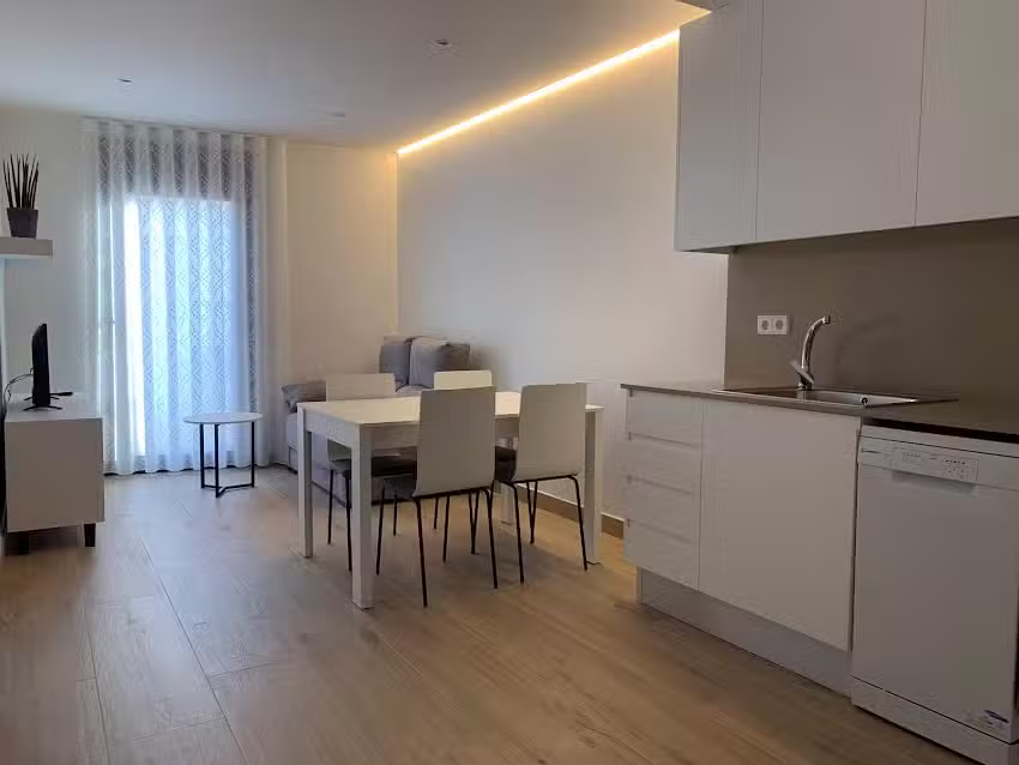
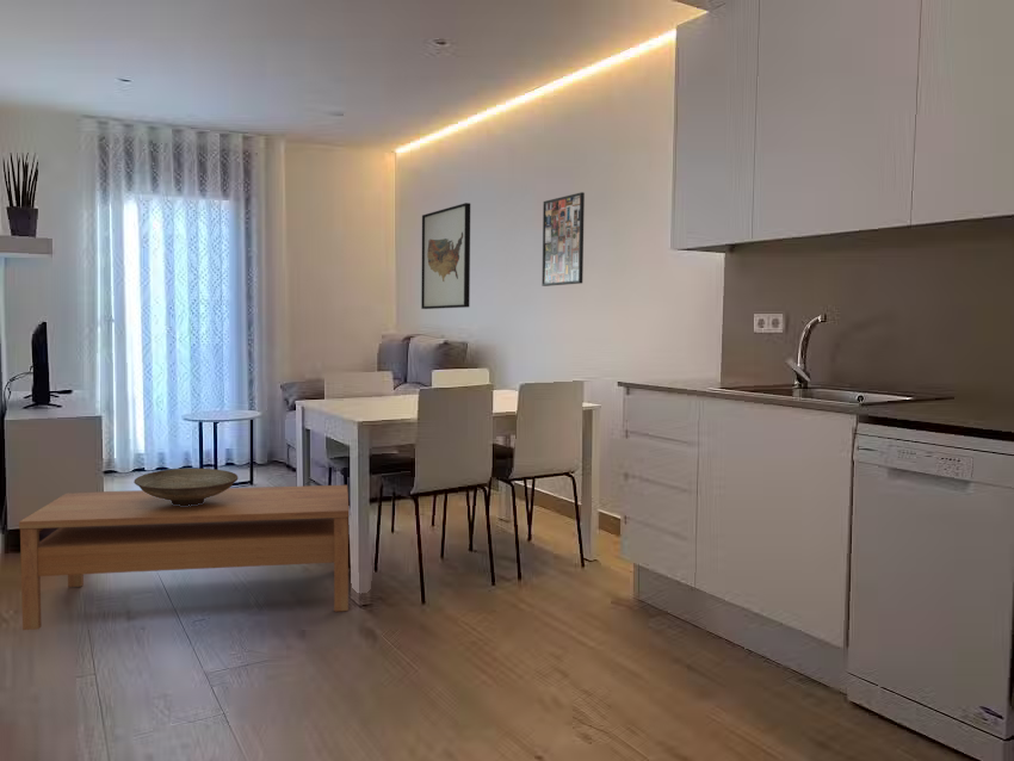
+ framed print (562, 241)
+ decorative bowl (187, 488)
+ wall art (444, 259)
+ coffee table (203, 549)
